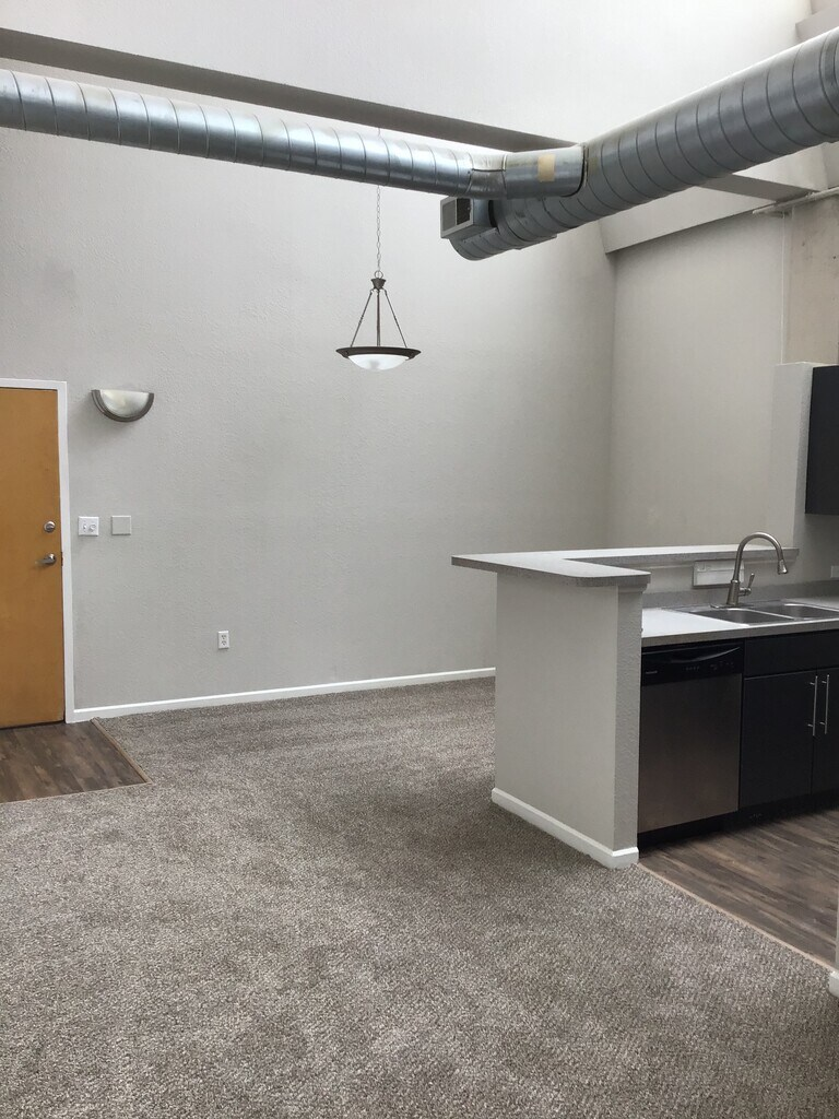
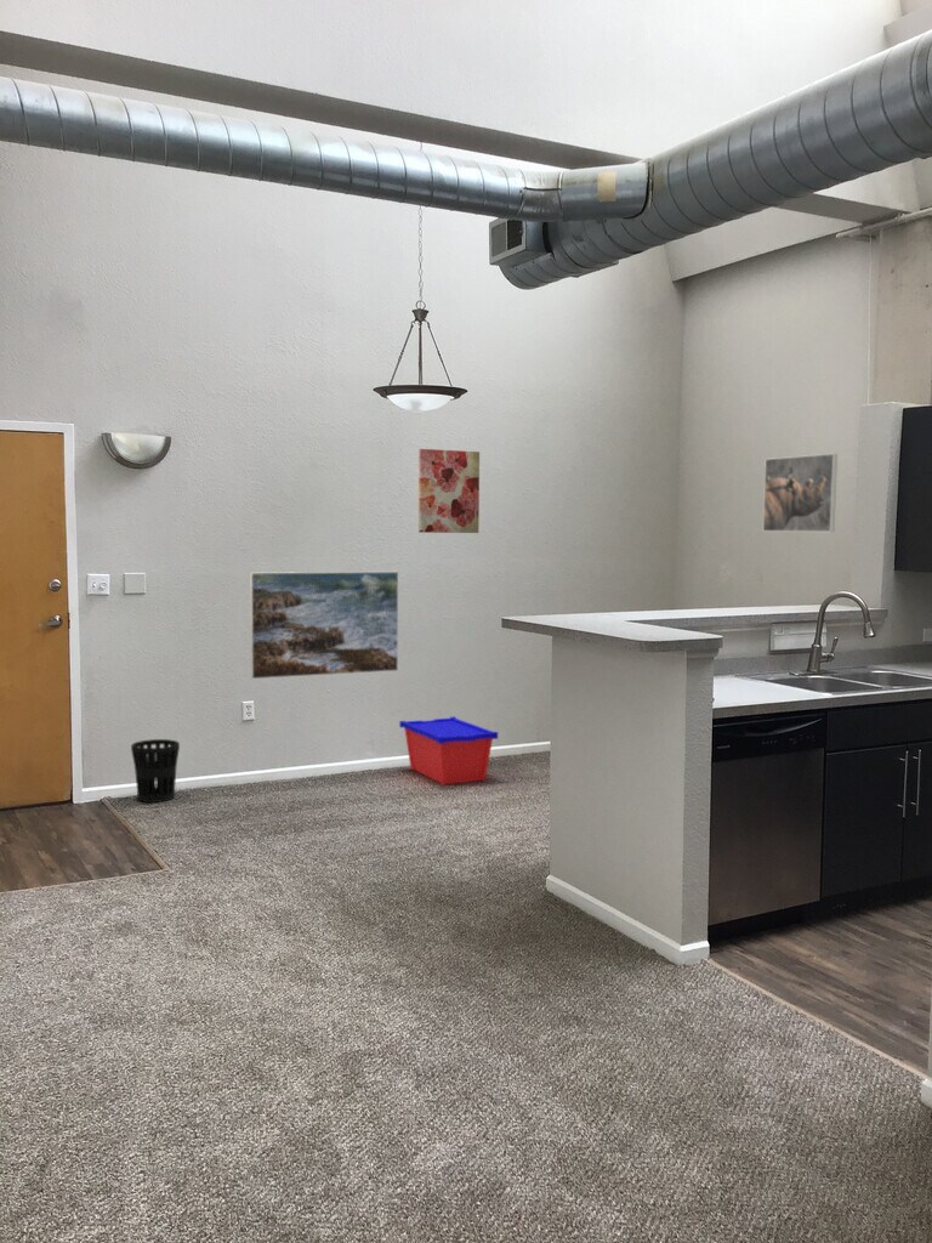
+ wall art (449, 492)
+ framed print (326, 623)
+ storage bin (447, 750)
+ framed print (799, 494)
+ wastebasket (155, 771)
